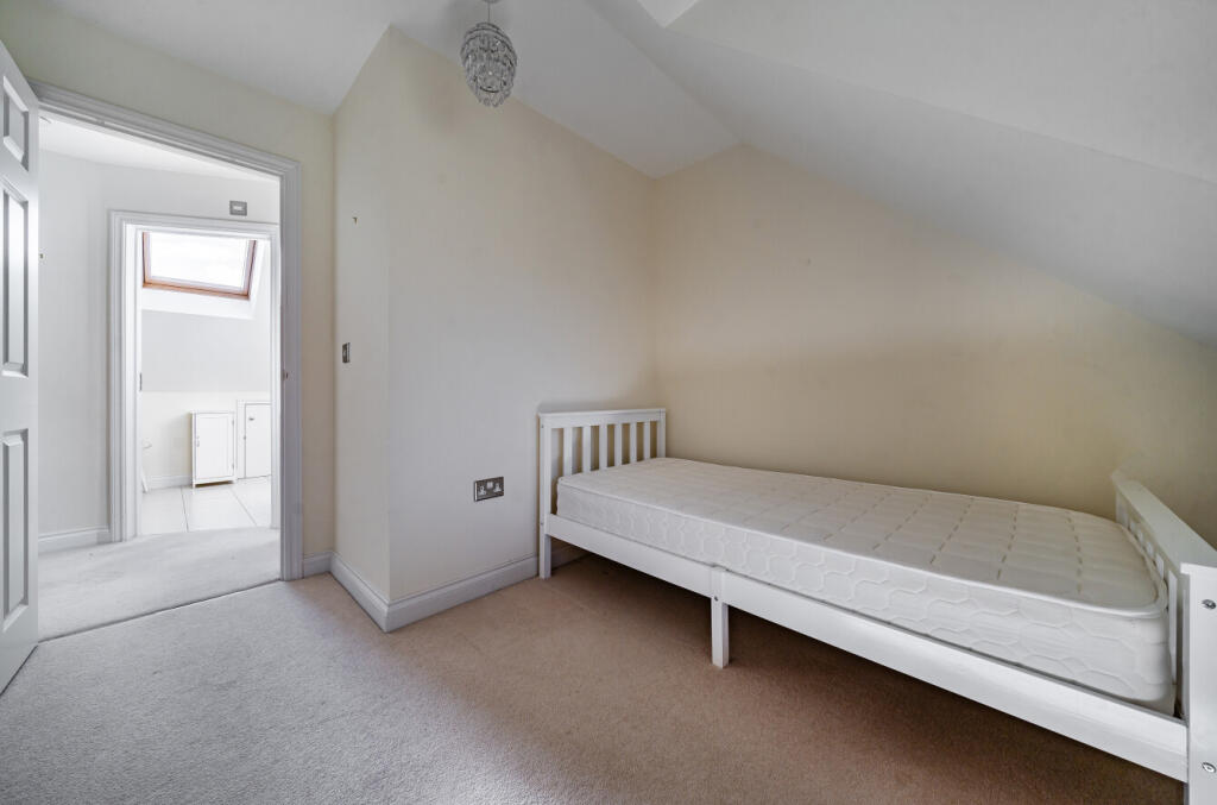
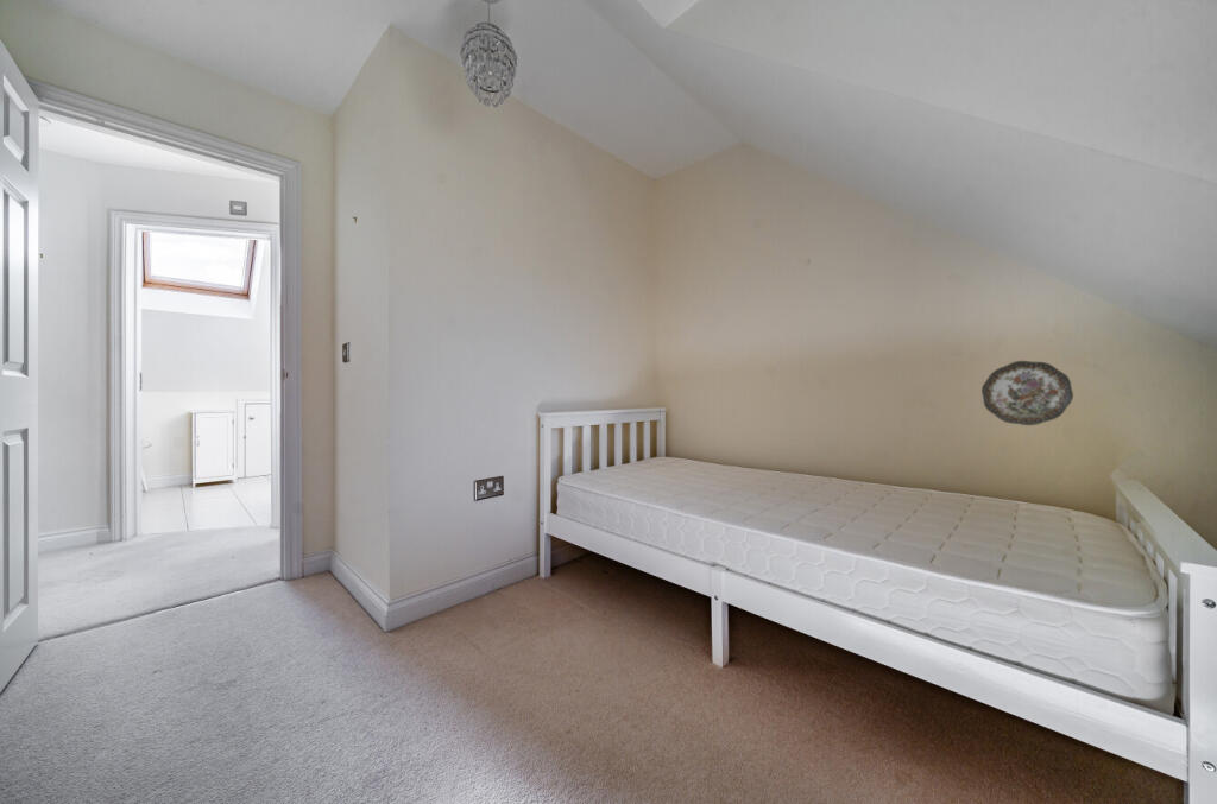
+ decorative plate (1024, 392)
